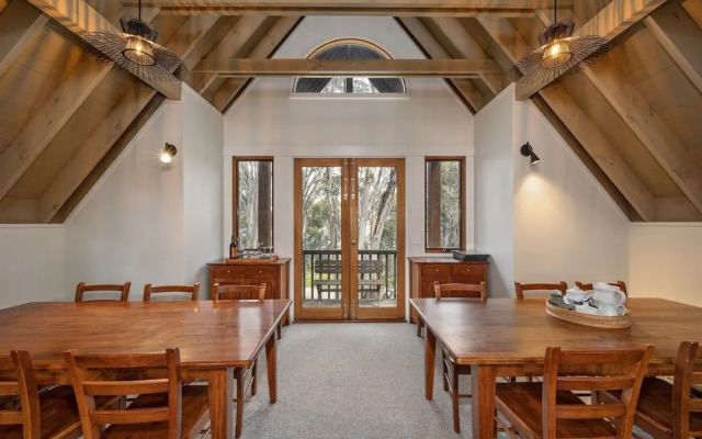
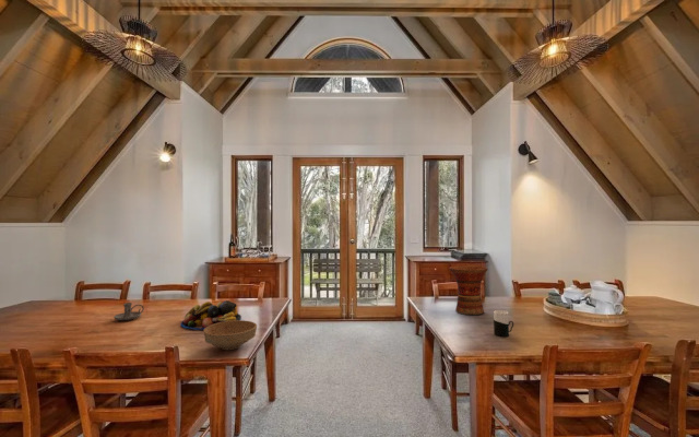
+ candle holder (130, 310)
+ fruit bowl (211, 310)
+ cup (503, 322)
+ vase (469, 288)
+ bowl (230, 336)
